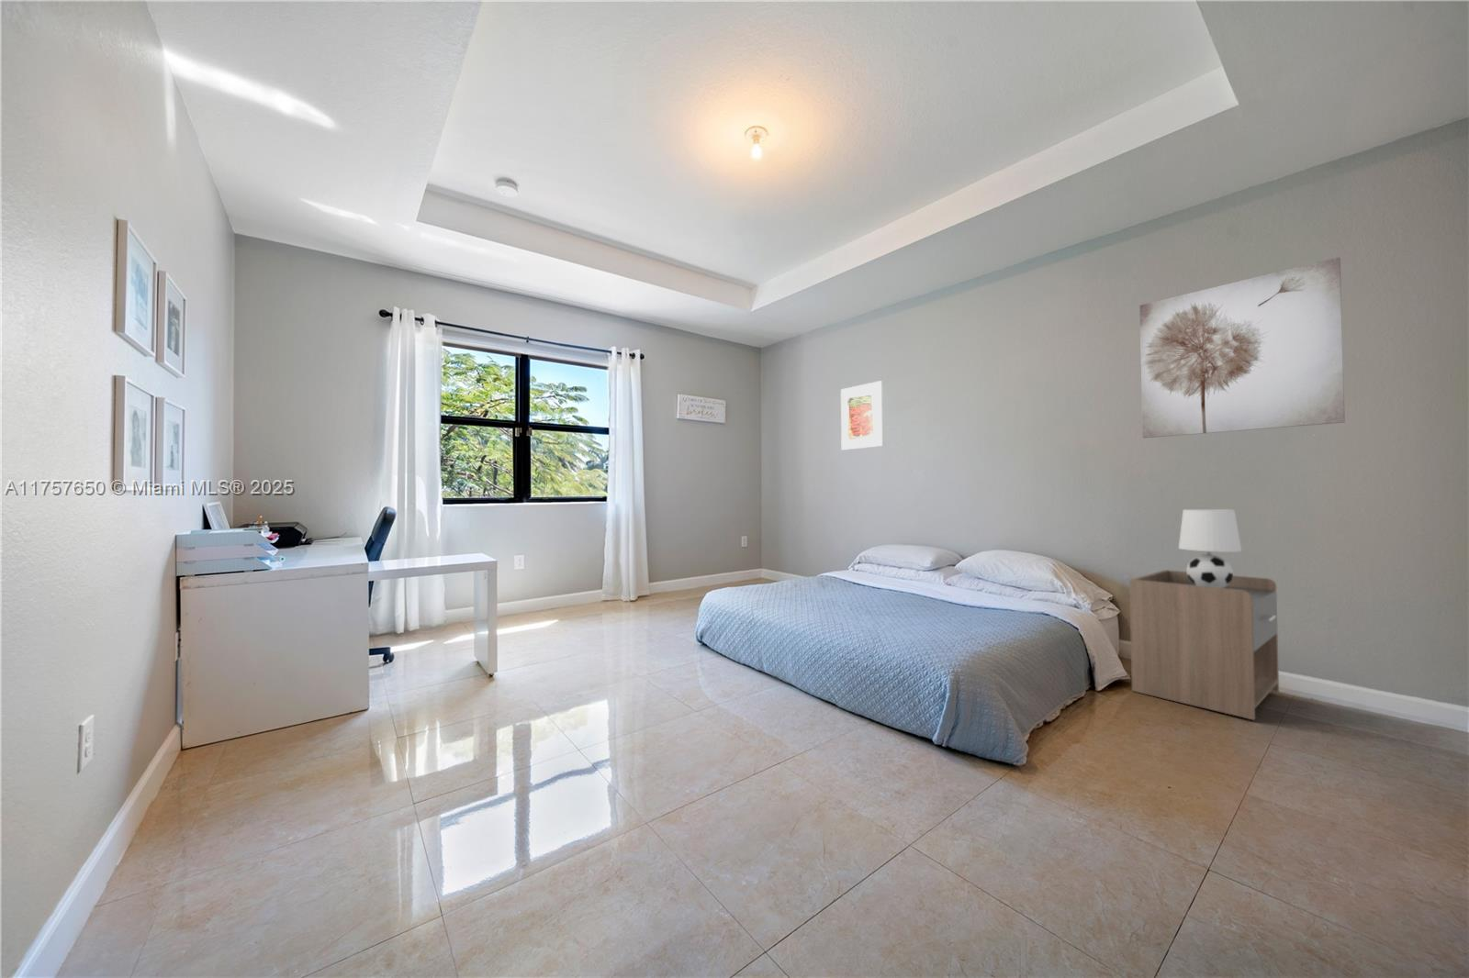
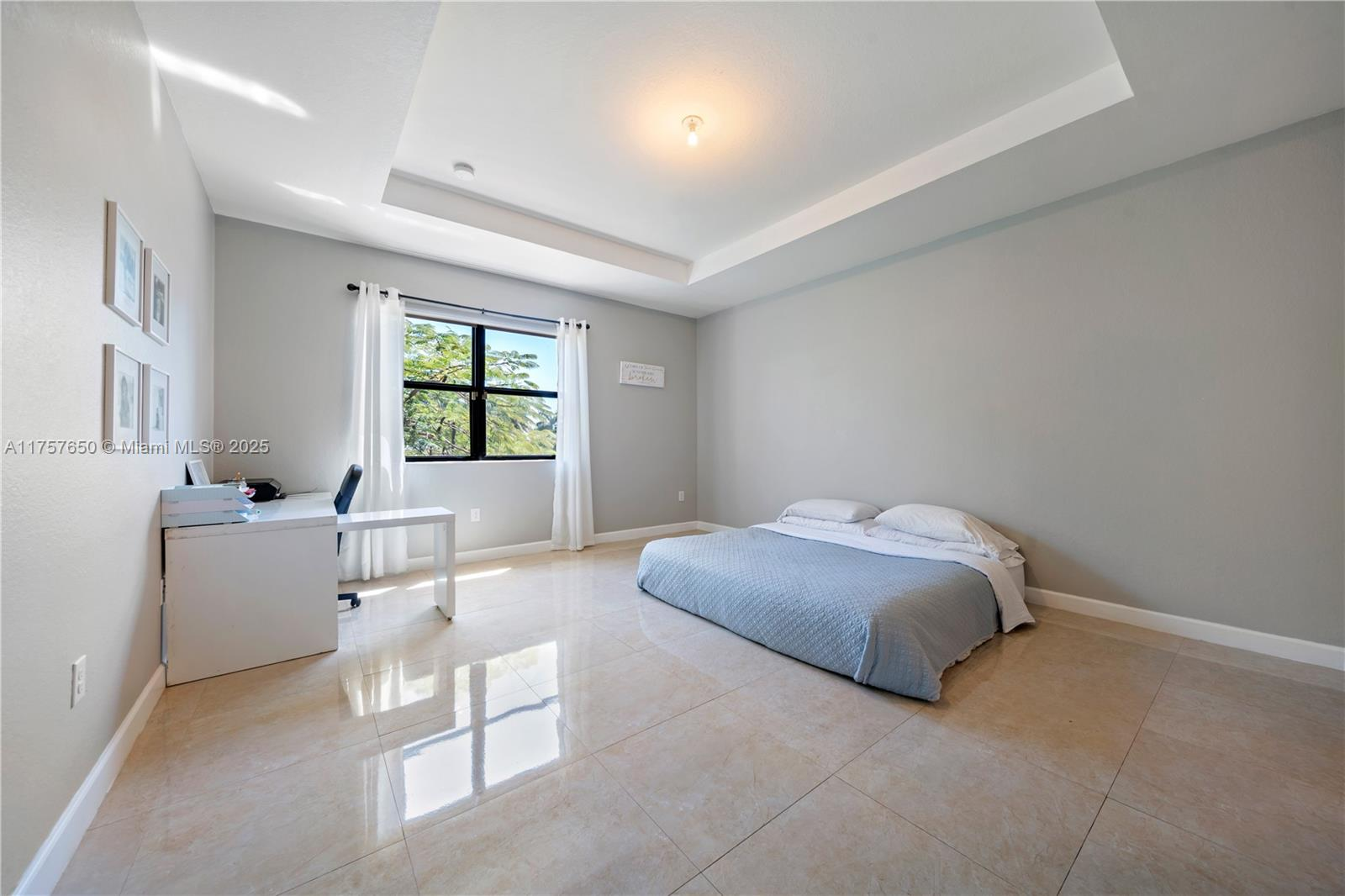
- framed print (862, 417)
- table lamp (1209, 549)
- wall art (1230, 357)
- nightstand (1207, 635)
